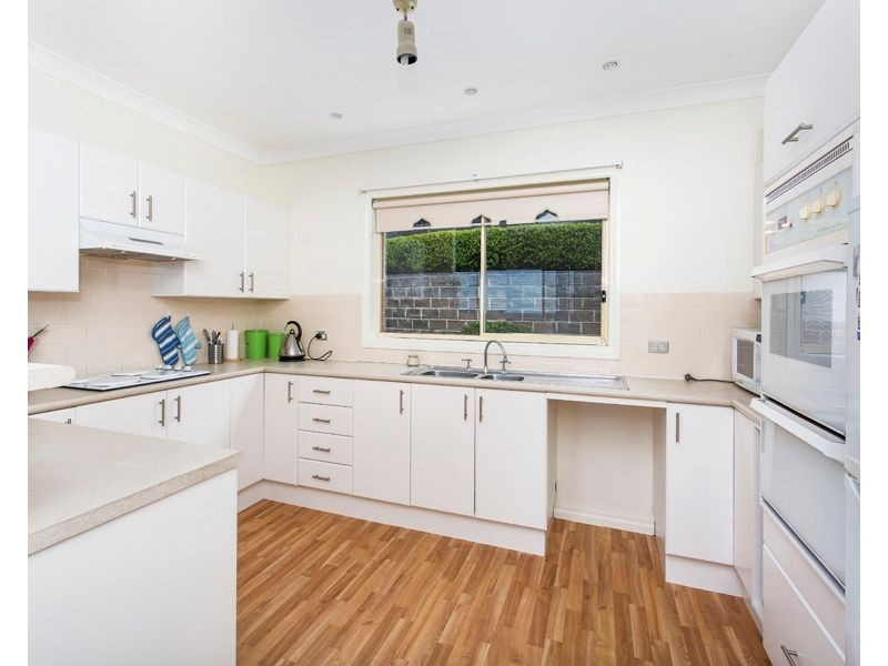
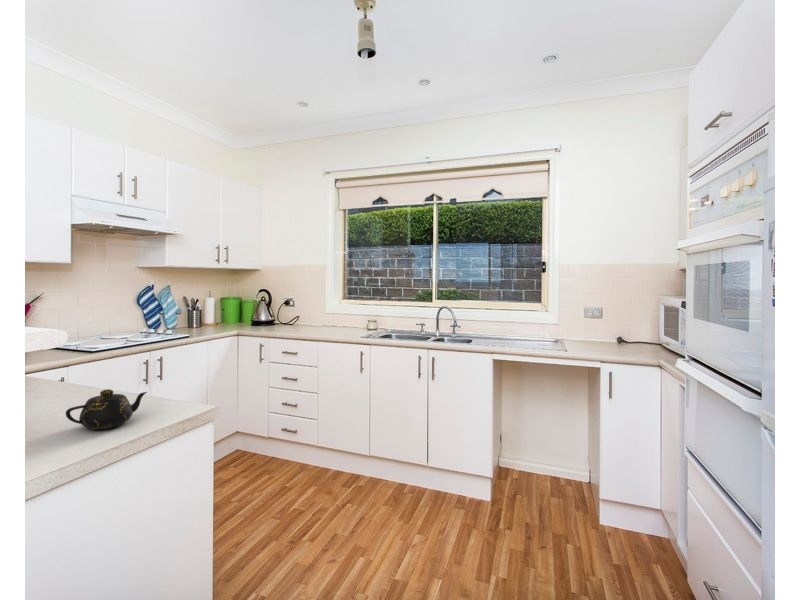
+ teapot (109, 407)
